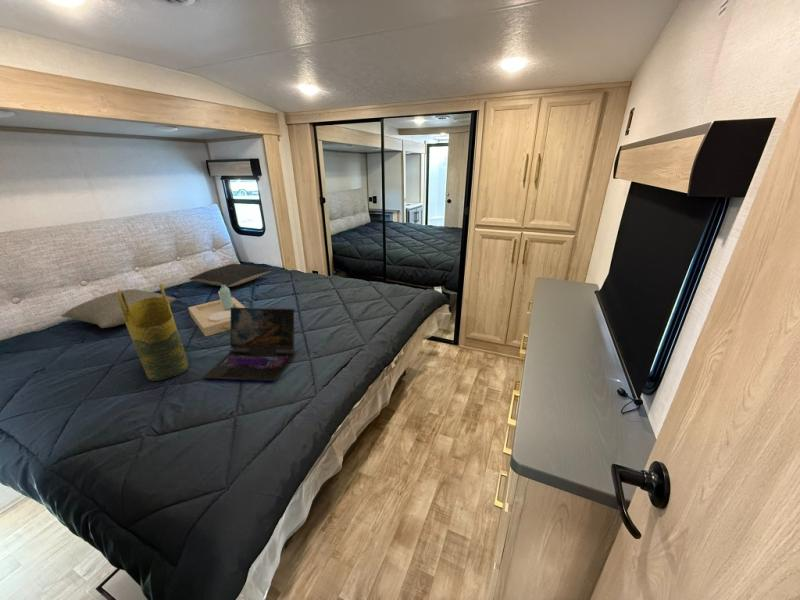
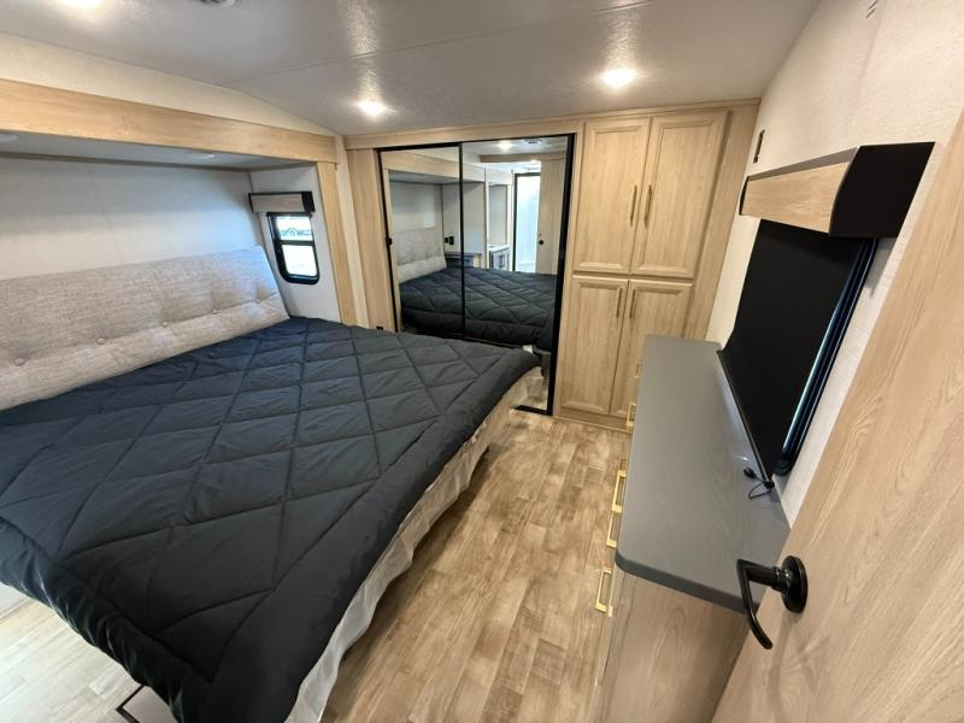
- tote bag (153, 326)
- laptop (251, 342)
- pillow (232, 274)
- pillow (120, 306)
- serving tray (218, 304)
